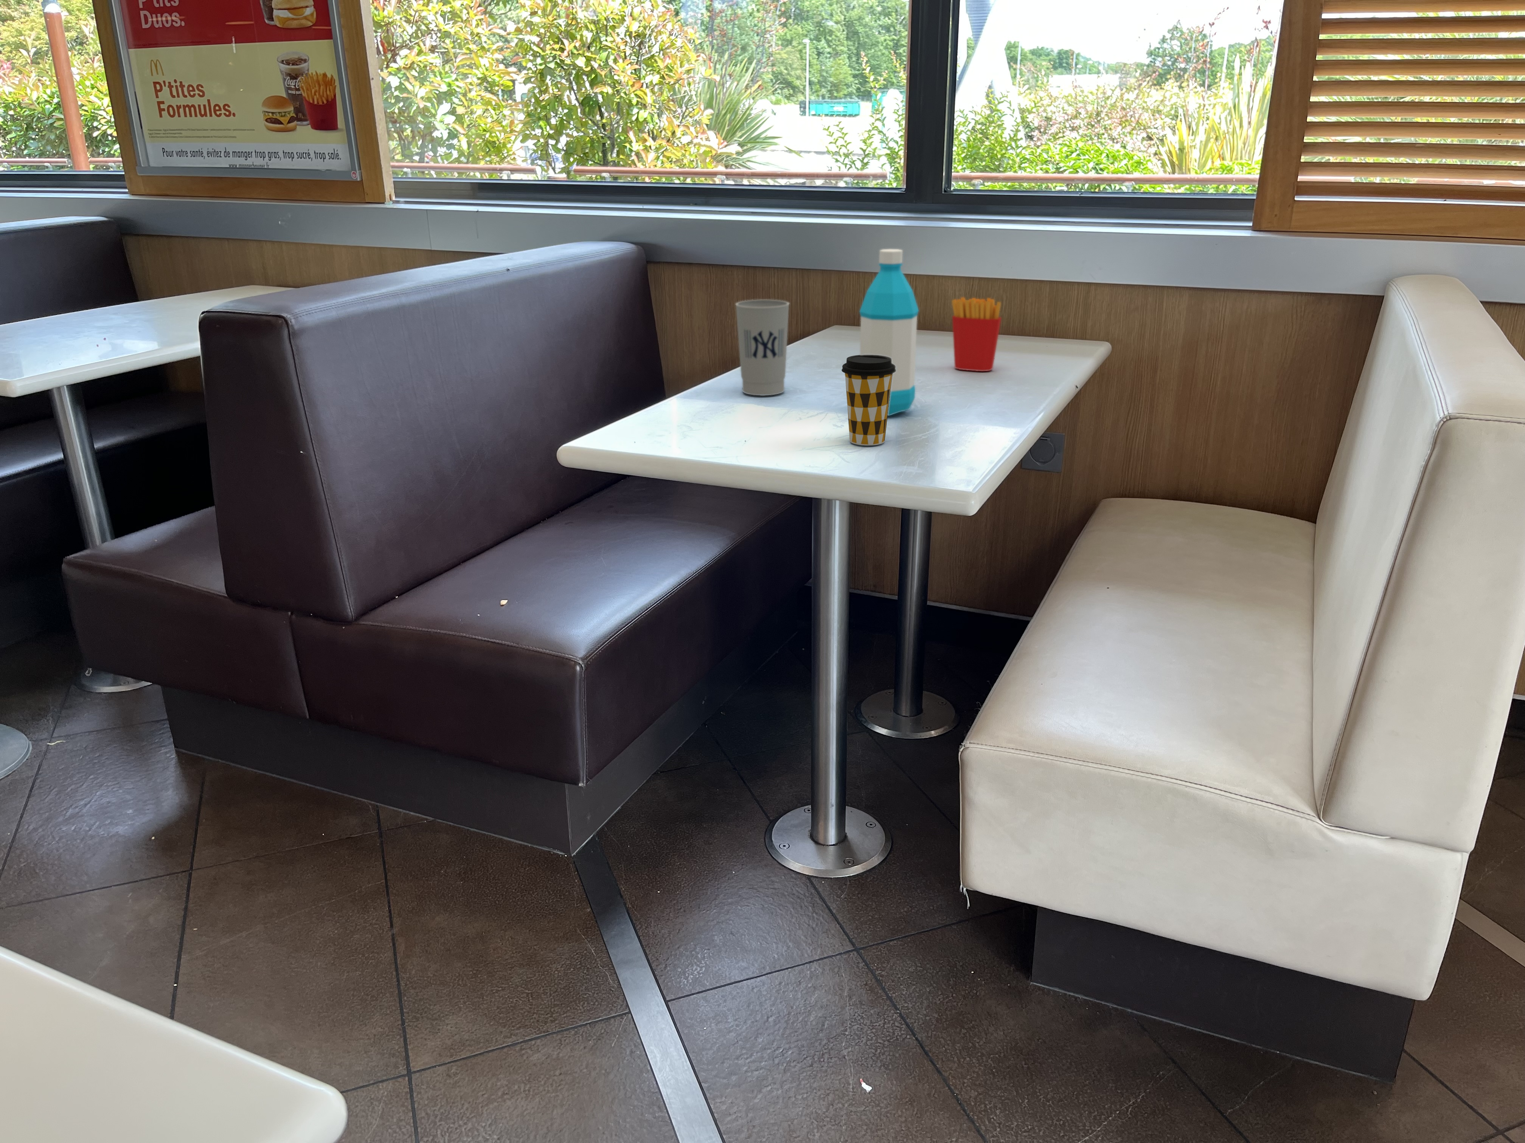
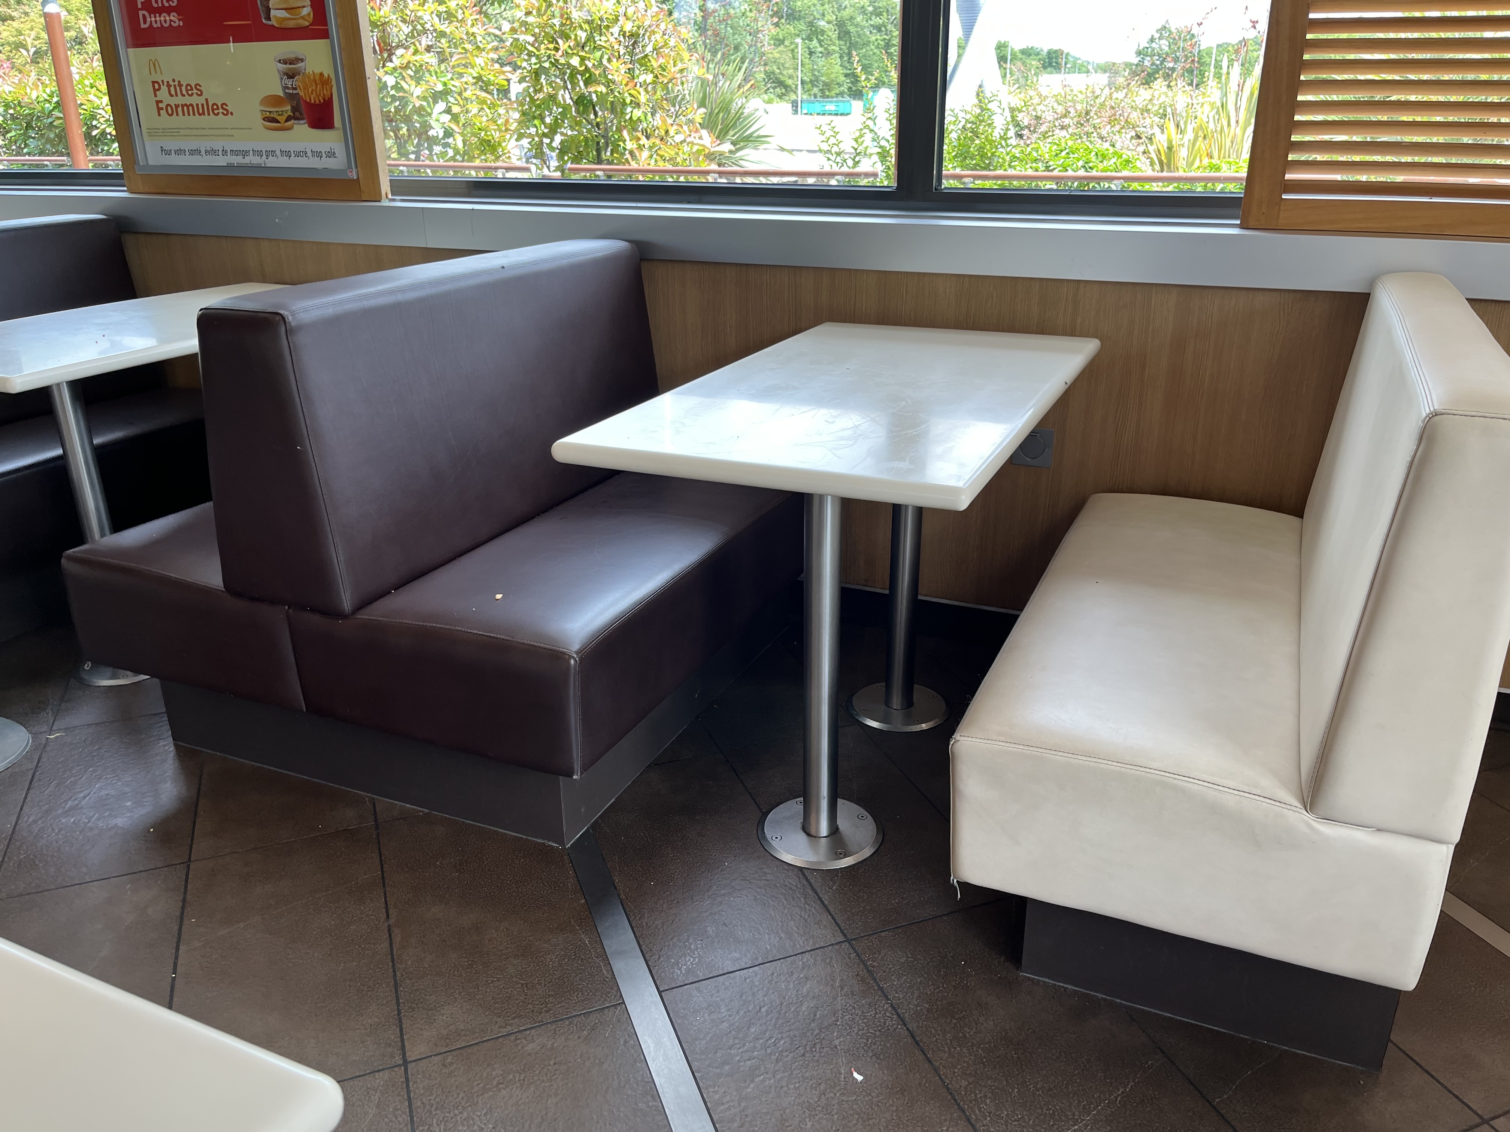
- coffee cup (868, 400)
- cup (762, 348)
- water bottle (889, 333)
- french fries (974, 334)
